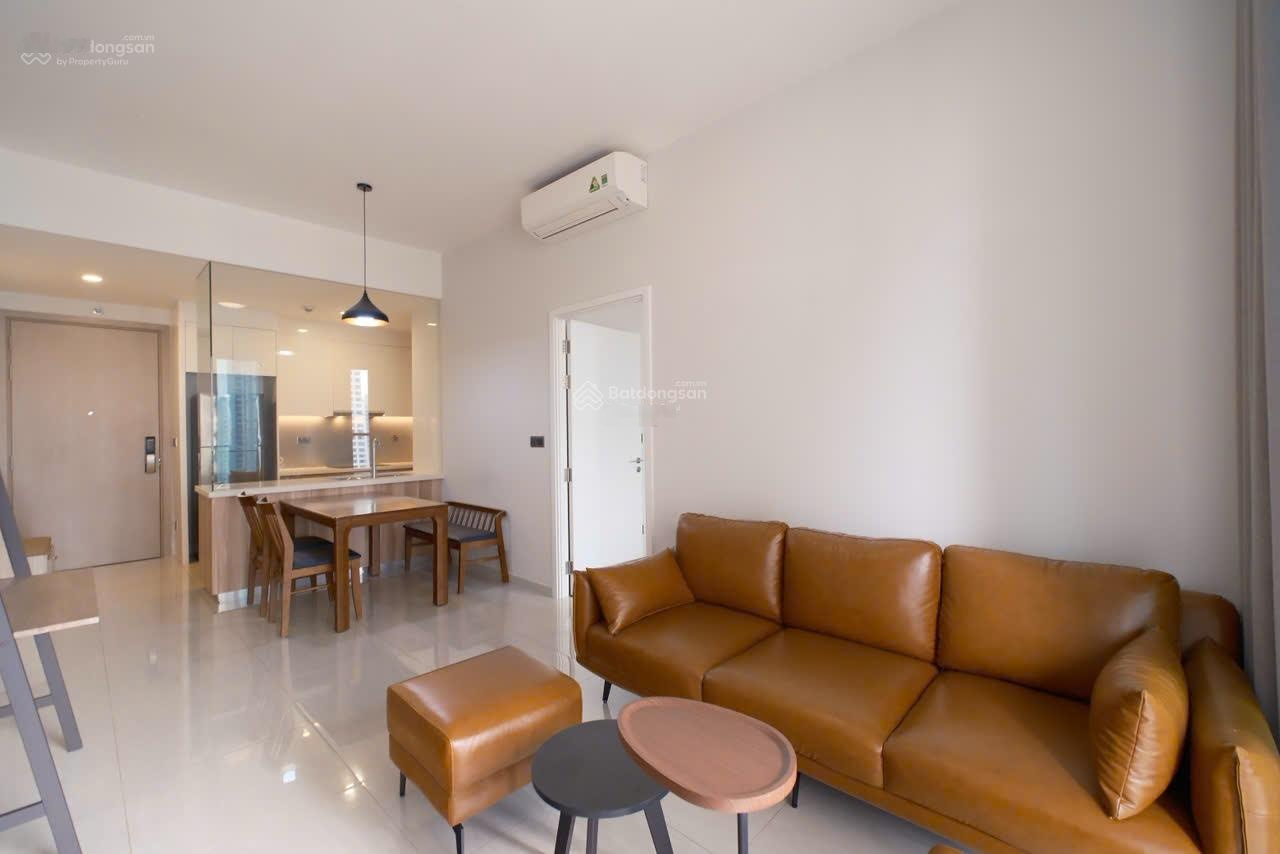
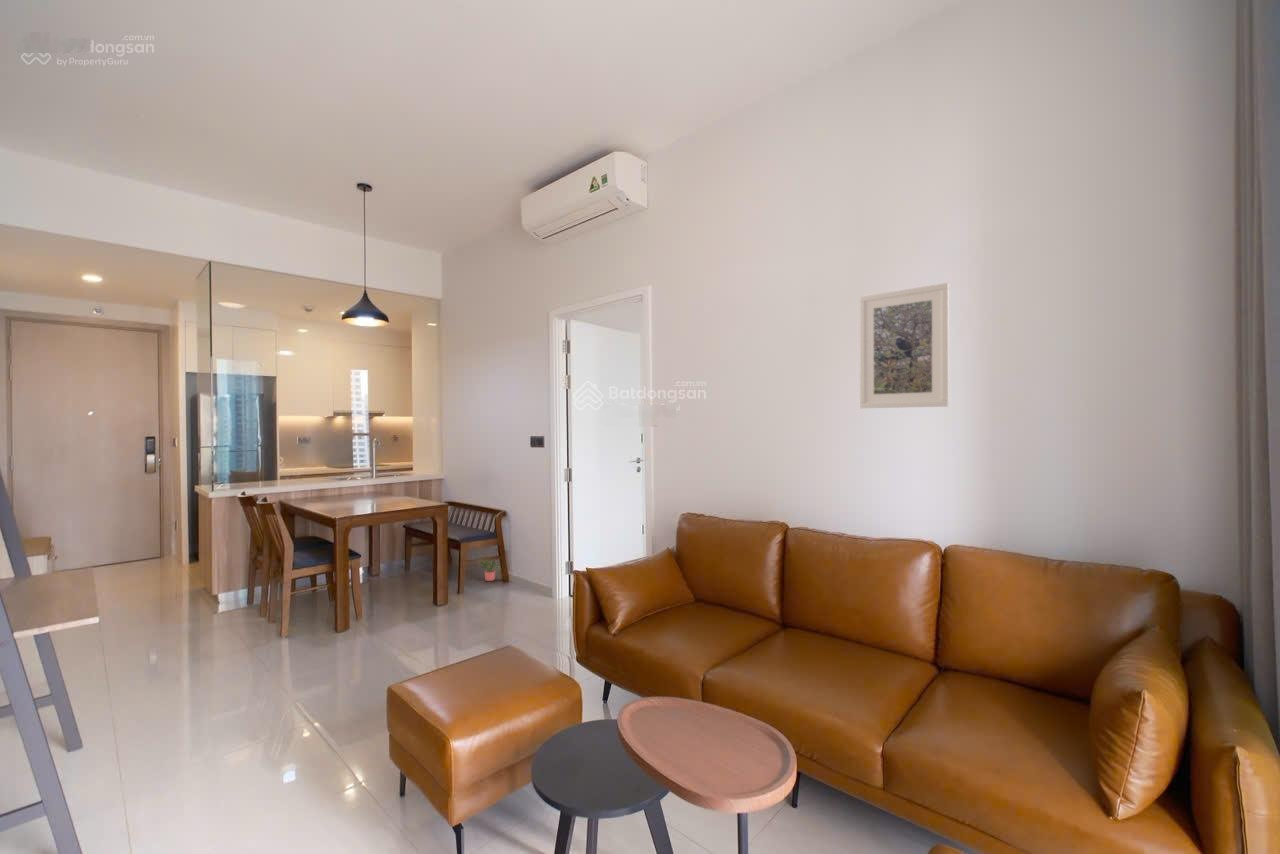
+ potted plant (490, 567)
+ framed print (902, 349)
